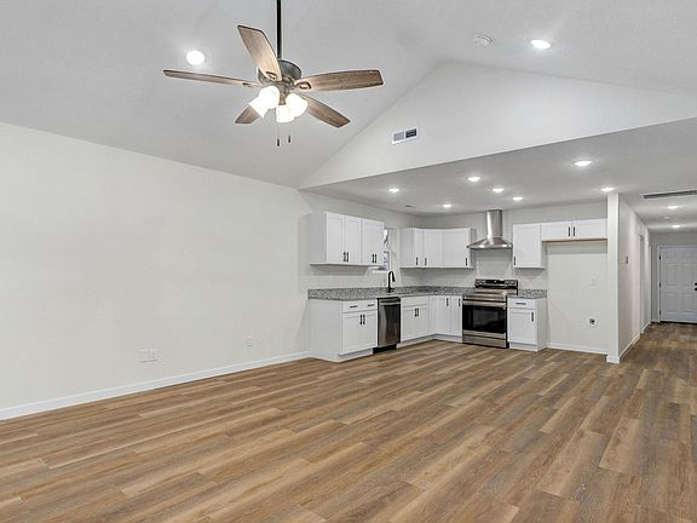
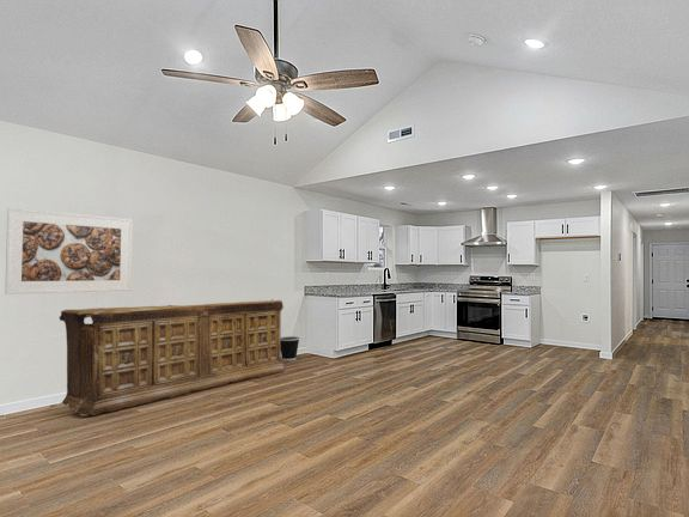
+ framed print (74, 253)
+ sideboard (193, 343)
+ wastebasket (288, 348)
